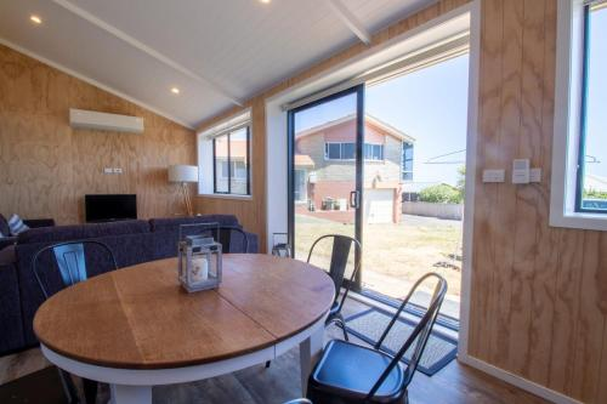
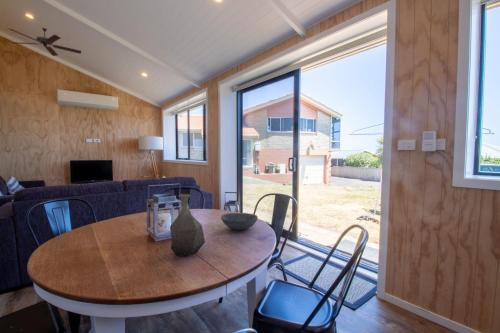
+ vase (185, 223)
+ bowl (239, 222)
+ ceiling fan (47, 38)
